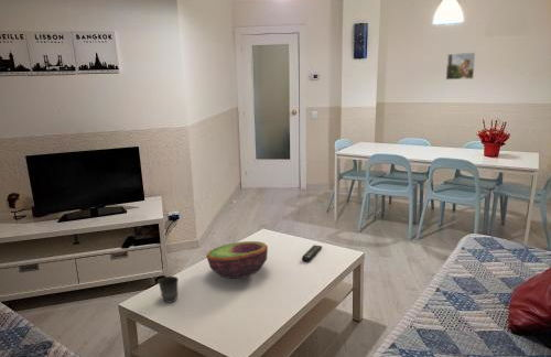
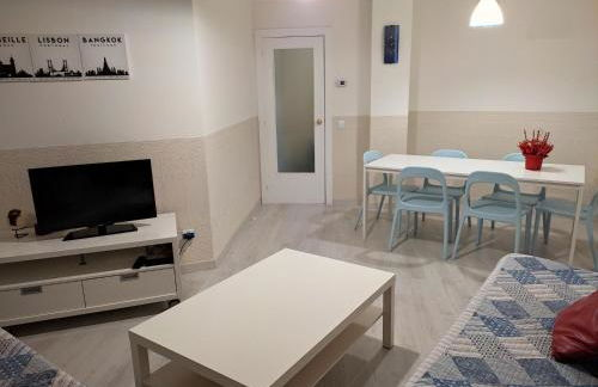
- mug (168, 288)
- bowl (237, 259)
- remote control (312, 252)
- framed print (460, 66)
